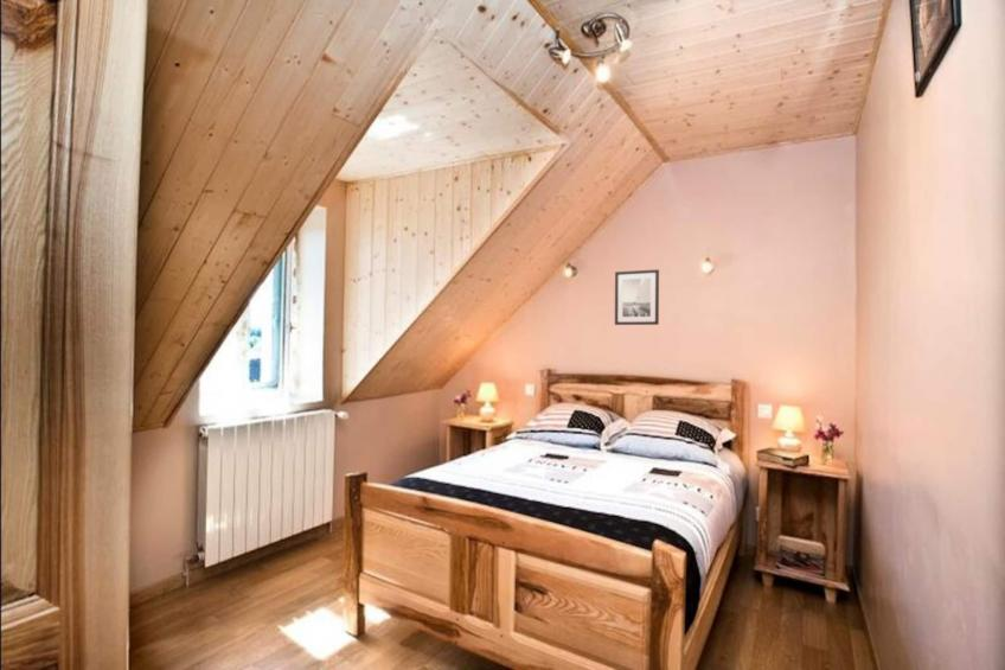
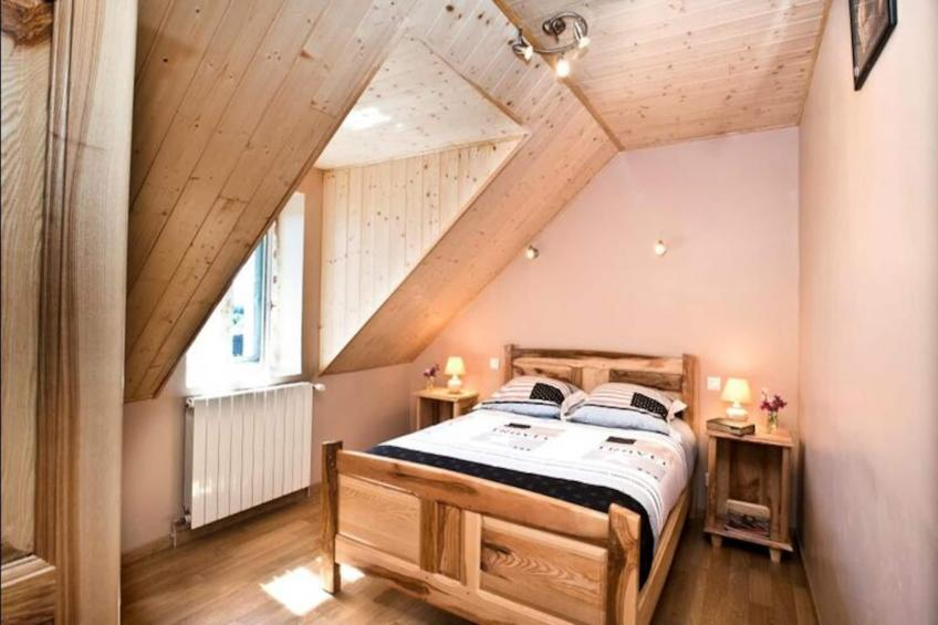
- wall art (636, 298)
